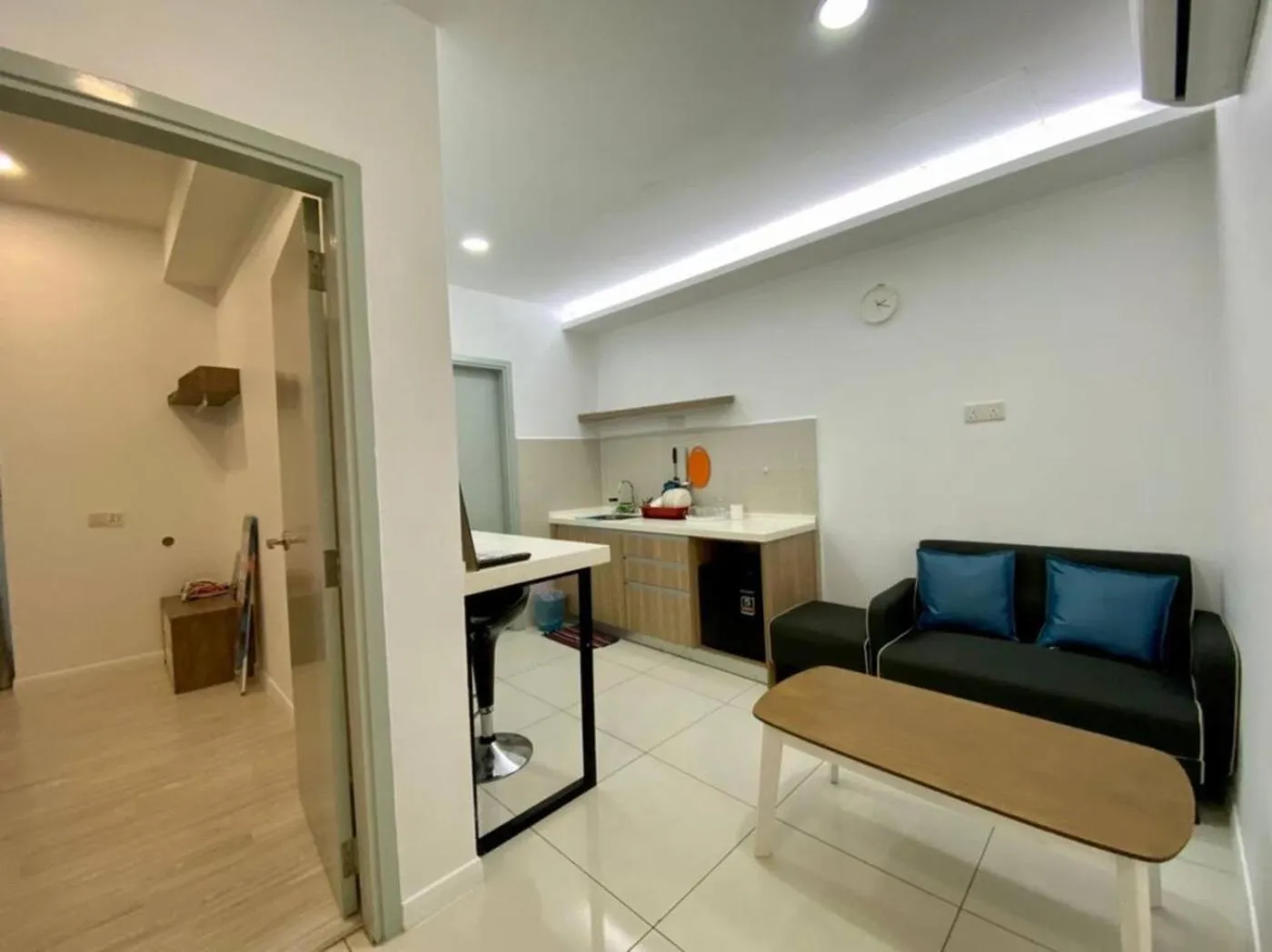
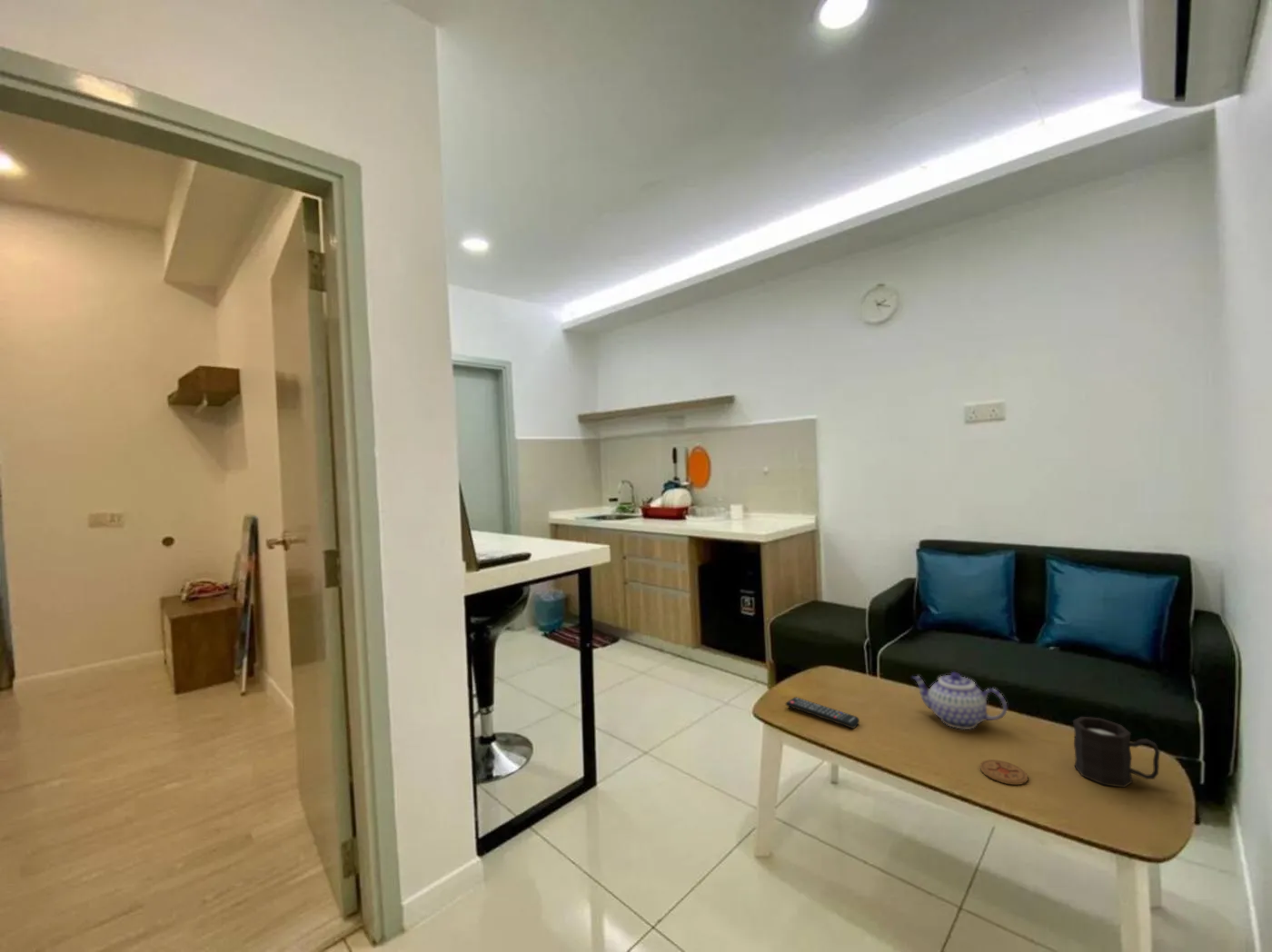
+ teapot (957, 697)
+ remote control (820, 711)
+ mug (1115, 753)
+ coaster (1003, 771)
